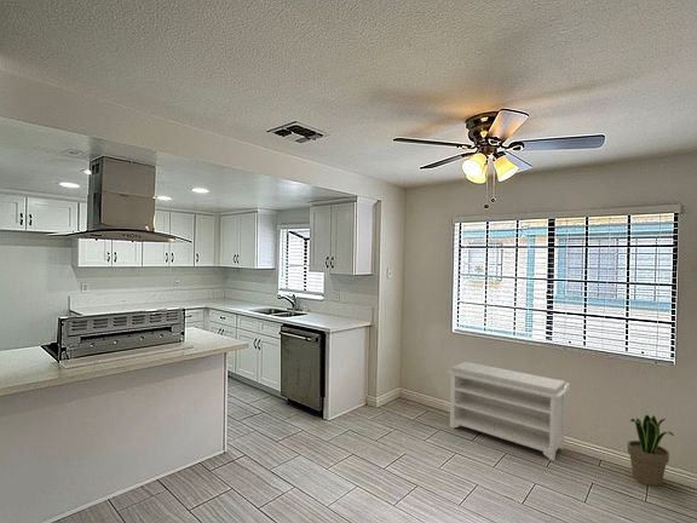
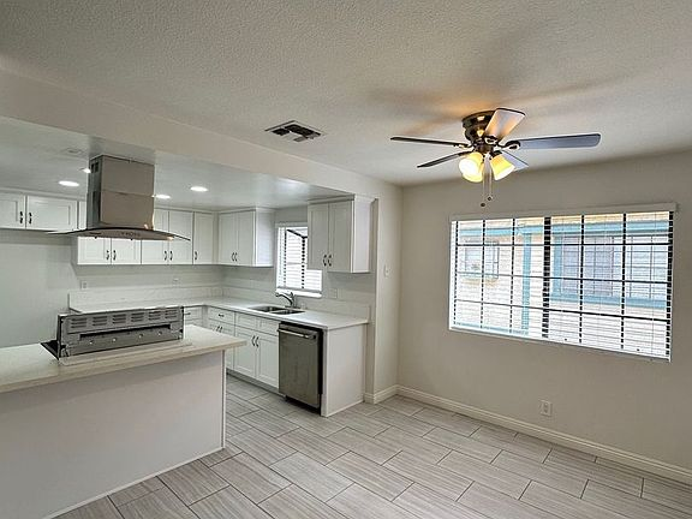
- potted plant (650, 448)
- bench (505, 404)
